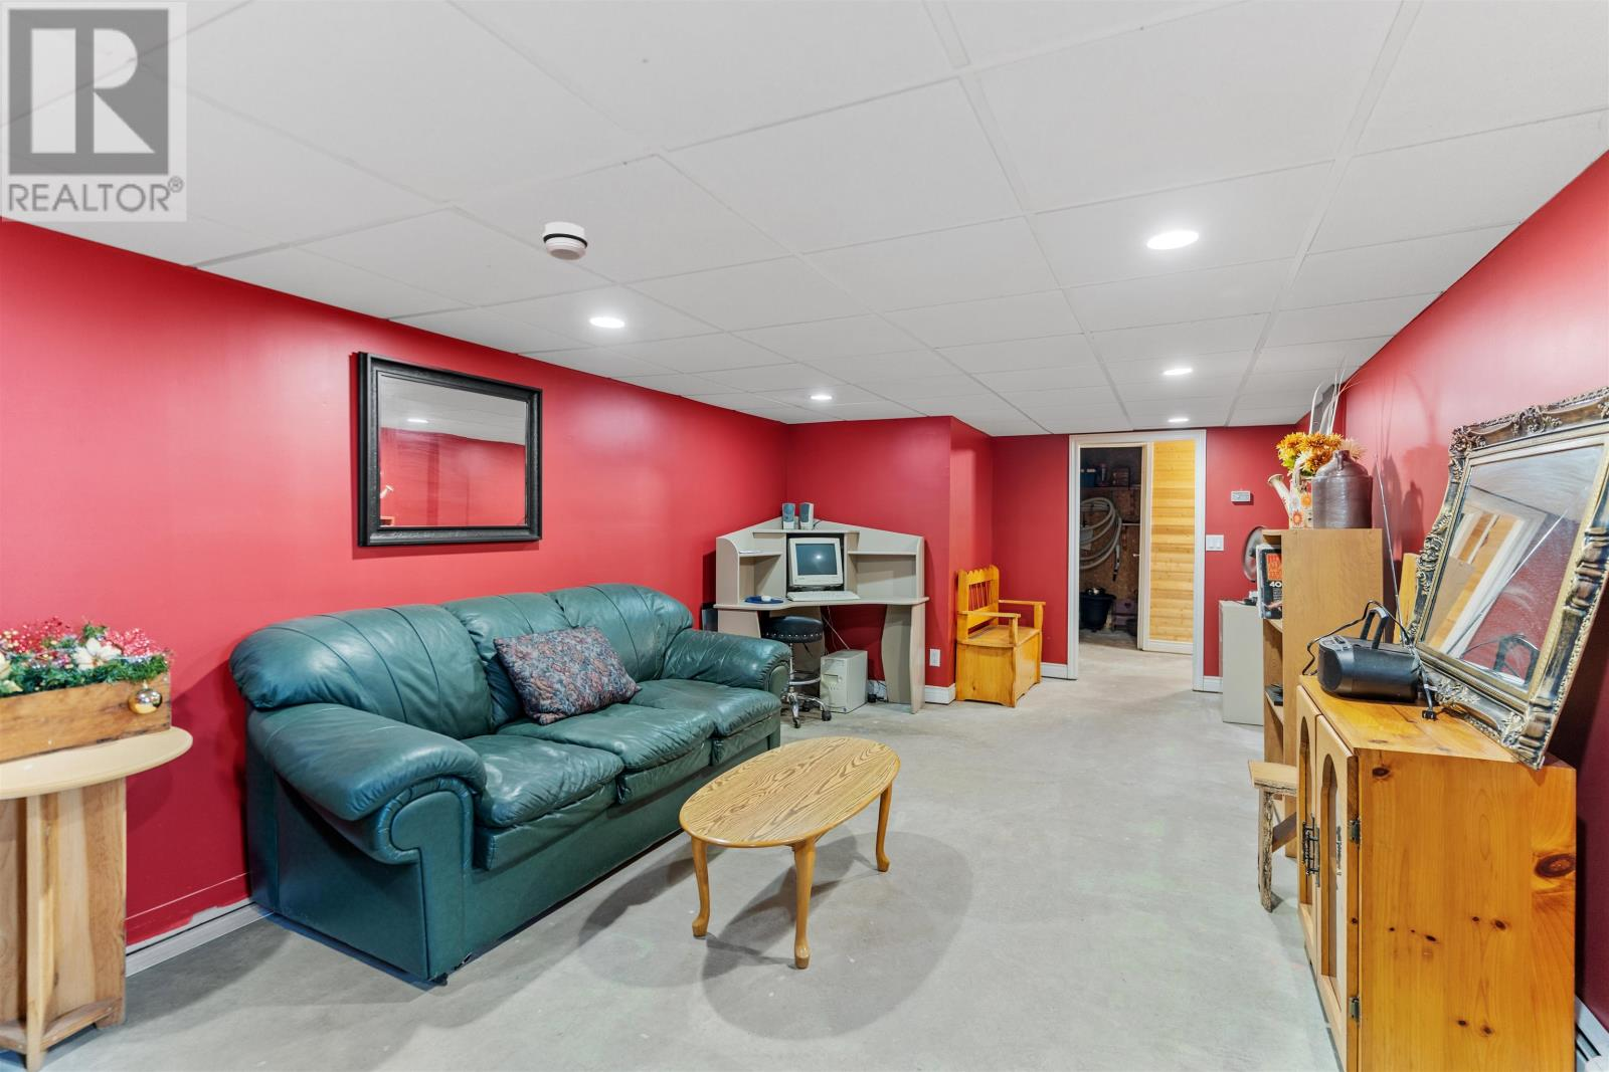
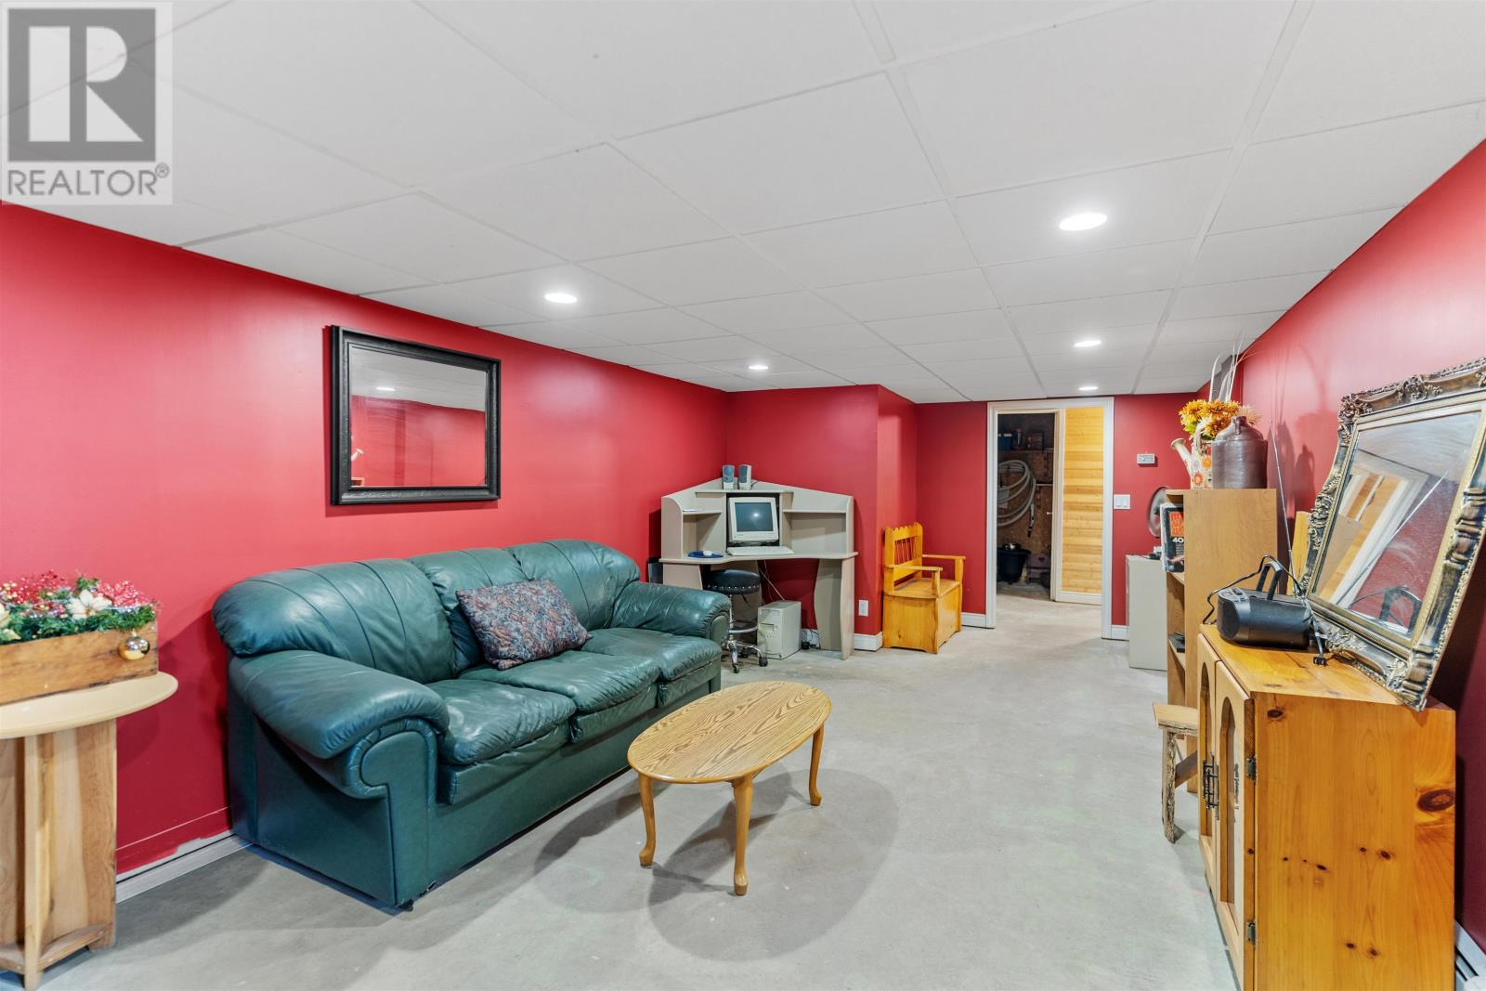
- smoke detector (565, 242)
